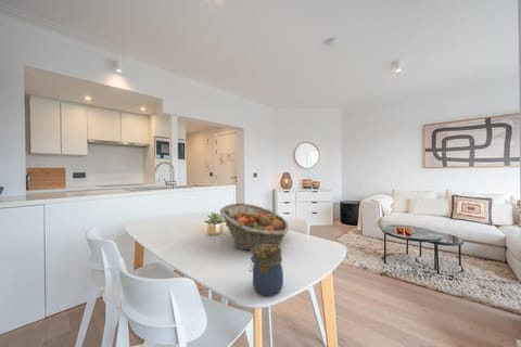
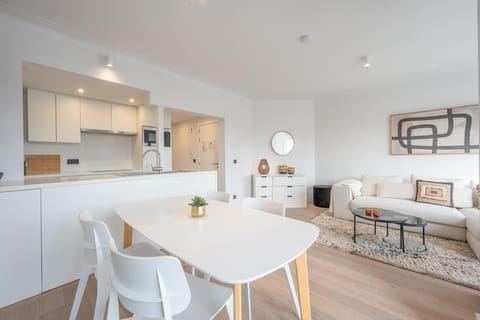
- fruit basket (255, 222)
- jar (266, 268)
